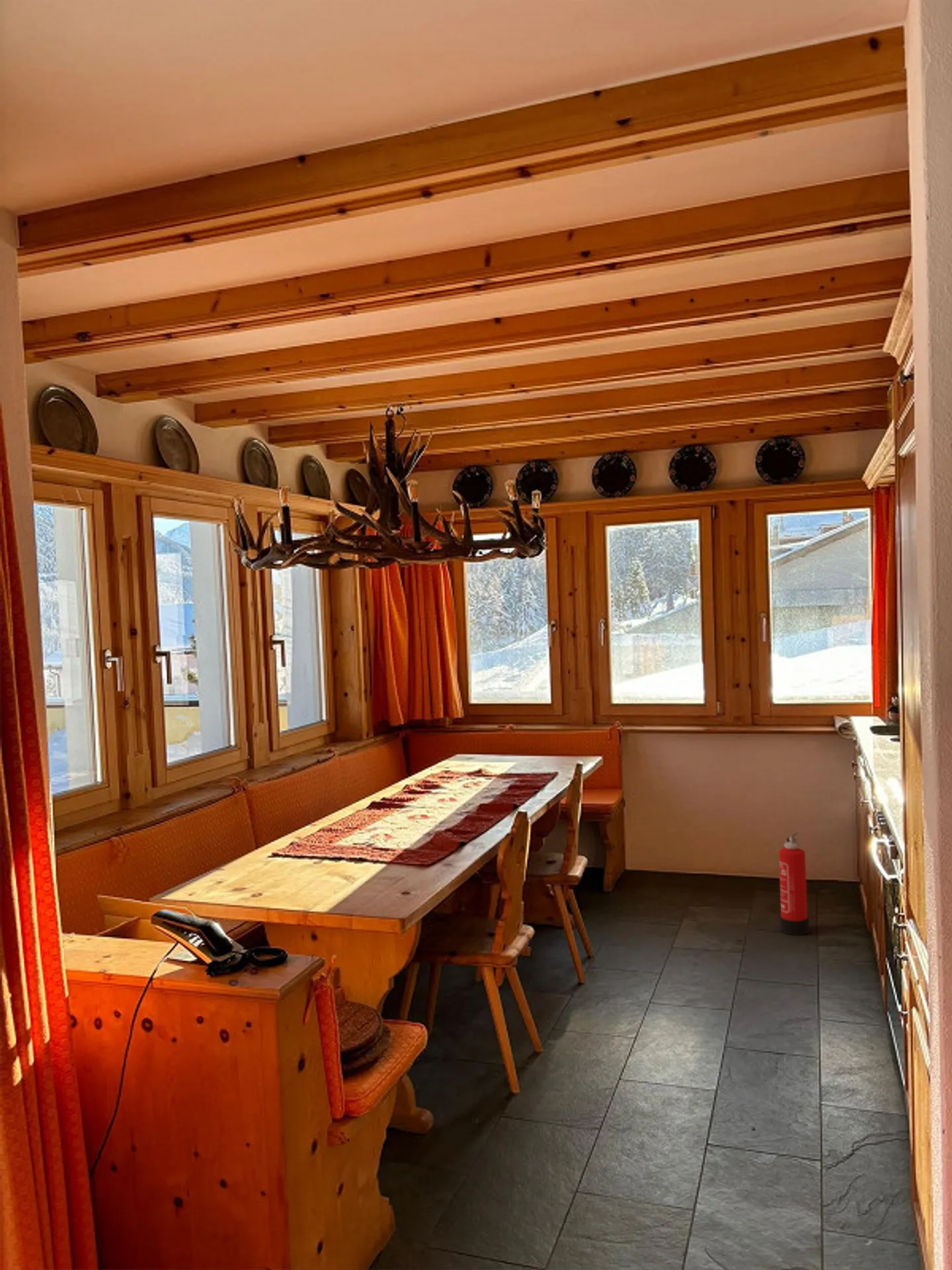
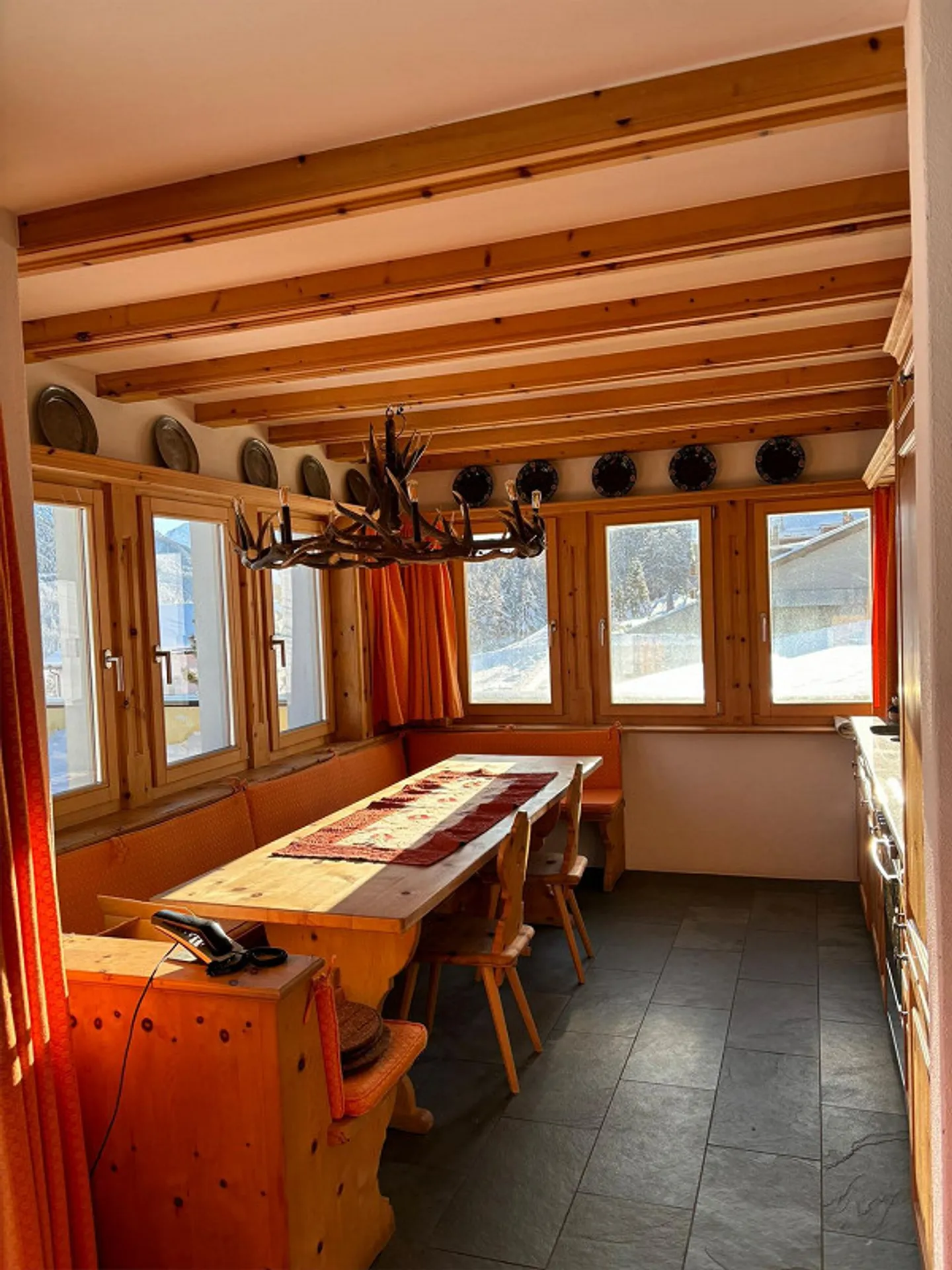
- fire extinguisher (791, 878)
